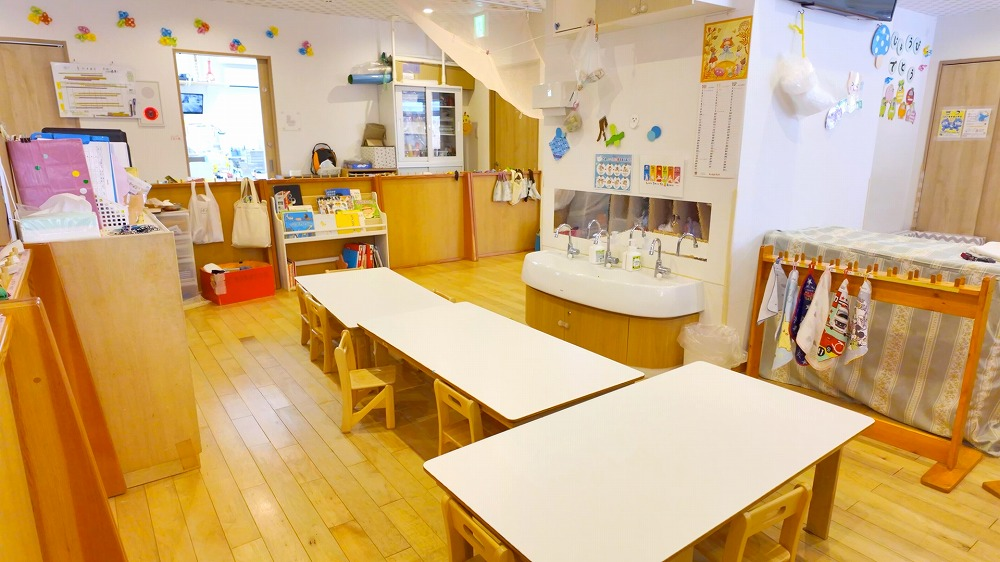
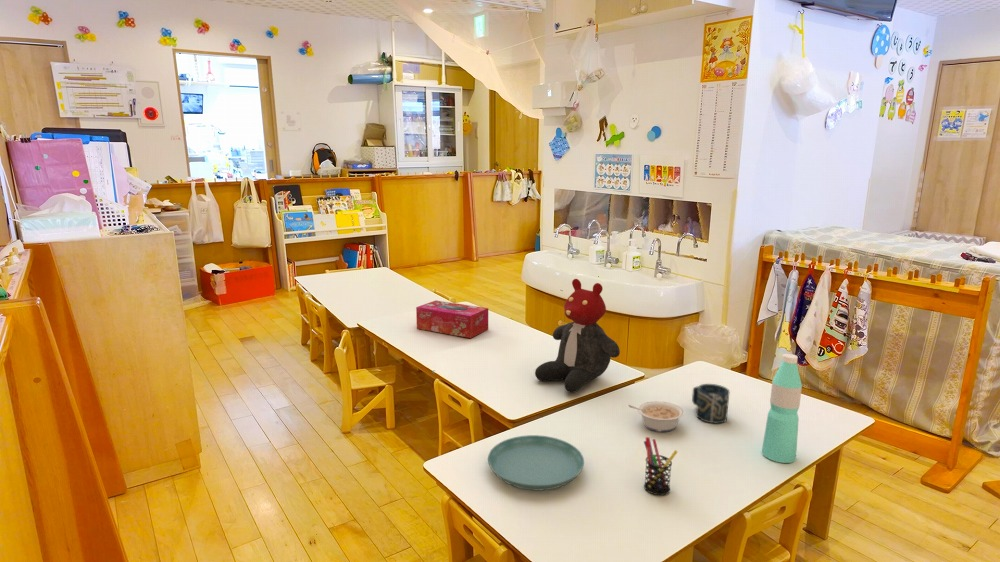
+ teddy bear (575, 332)
+ legume (659, 416)
+ cup (708, 401)
+ tissue box (452, 318)
+ pen holder (656, 465)
+ saucer (535, 463)
+ water bottle (784, 406)
